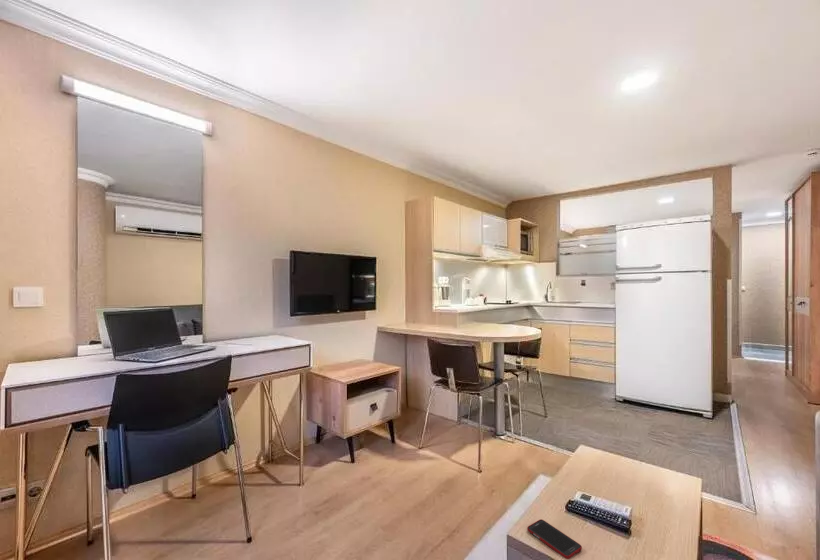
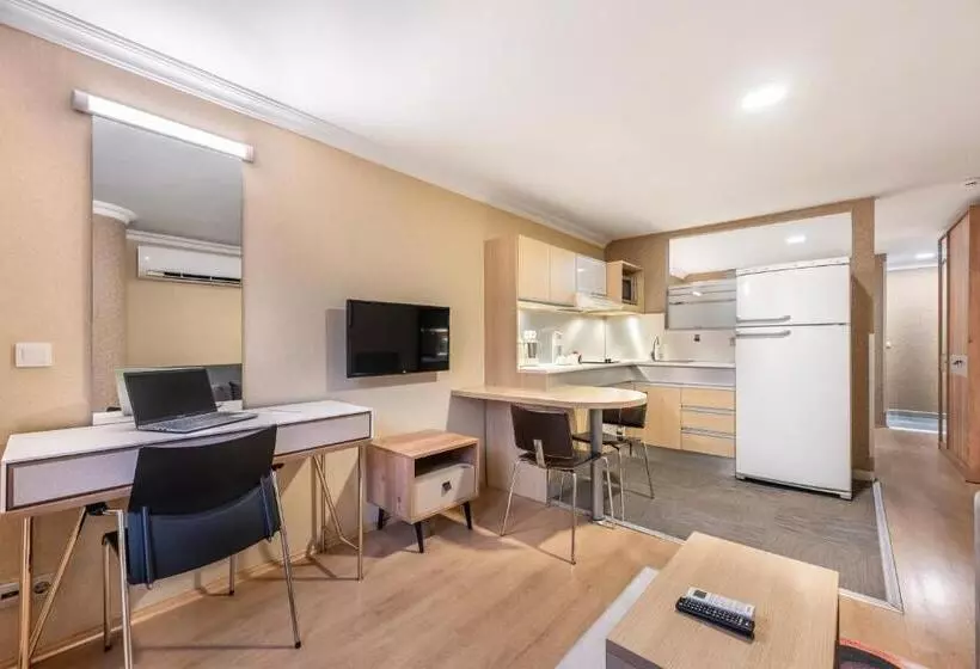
- cell phone (553, 537)
